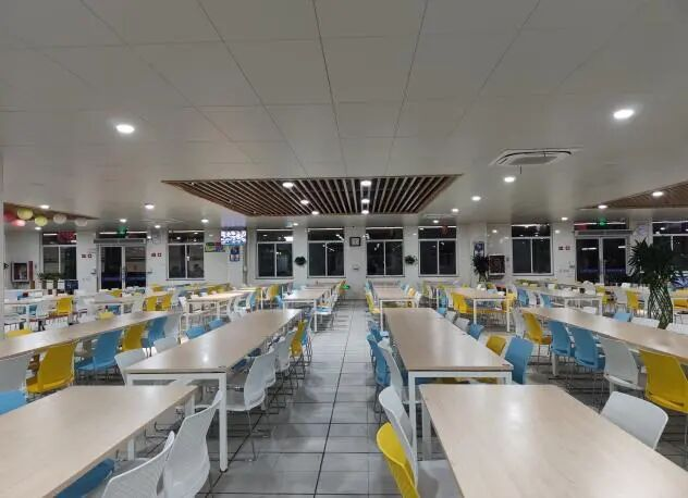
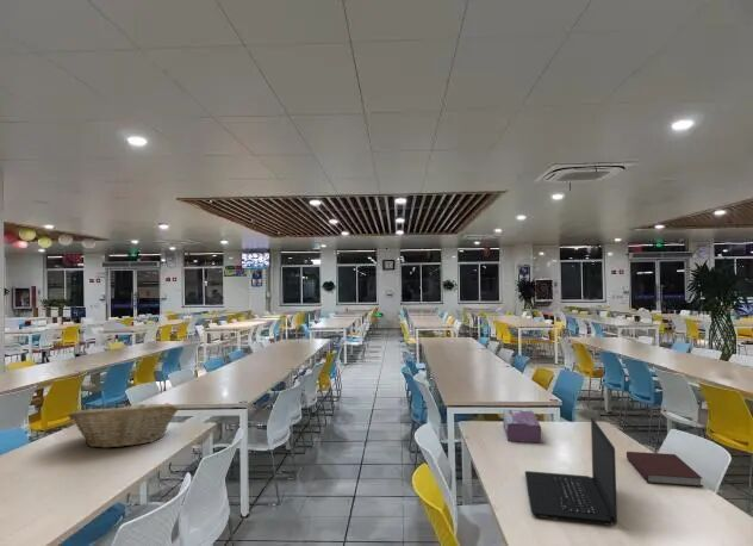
+ tissue box (521, 424)
+ notebook (661, 467)
+ fruit basket (125, 420)
+ laptop (560, 473)
